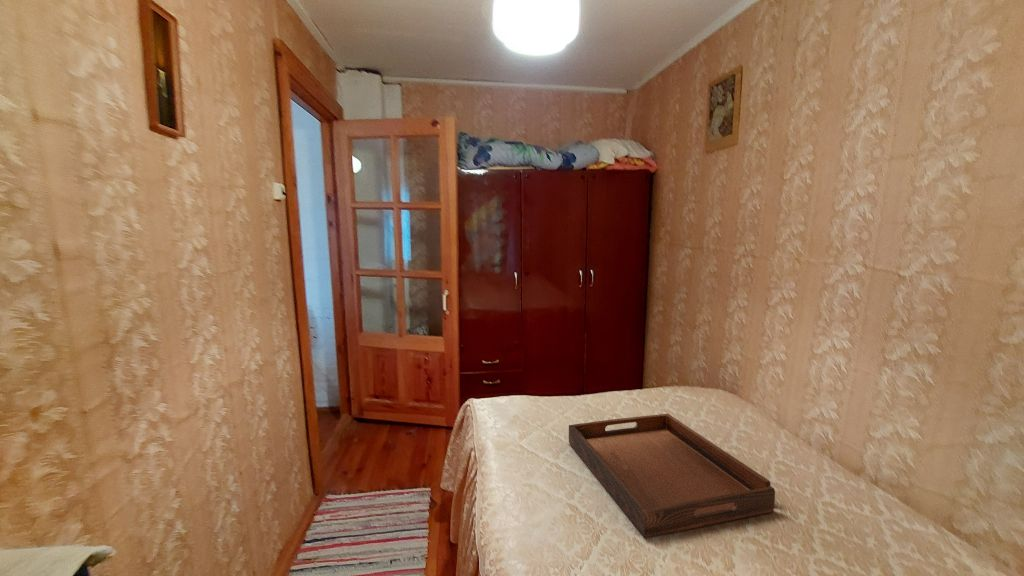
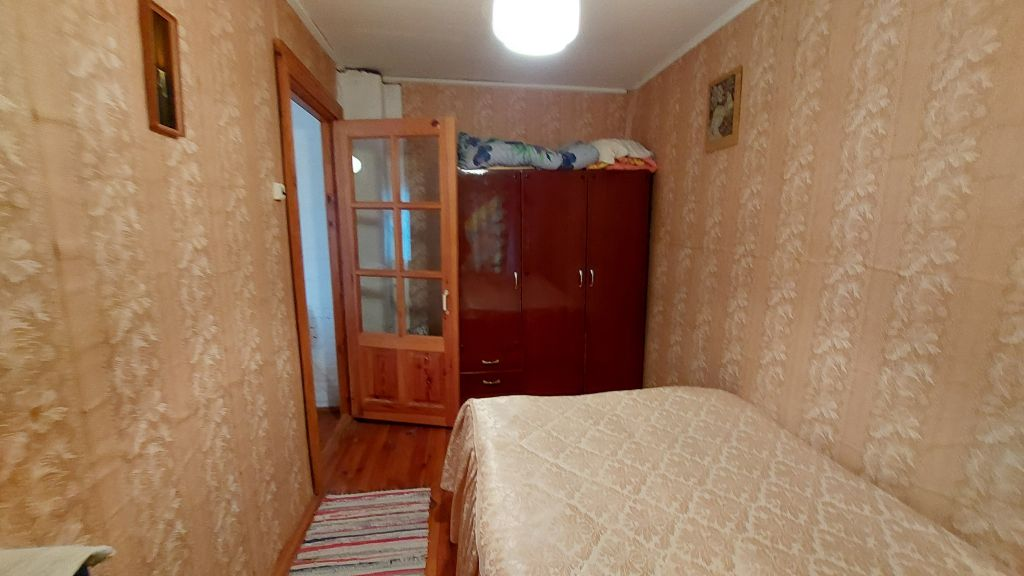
- serving tray (658, 461)
